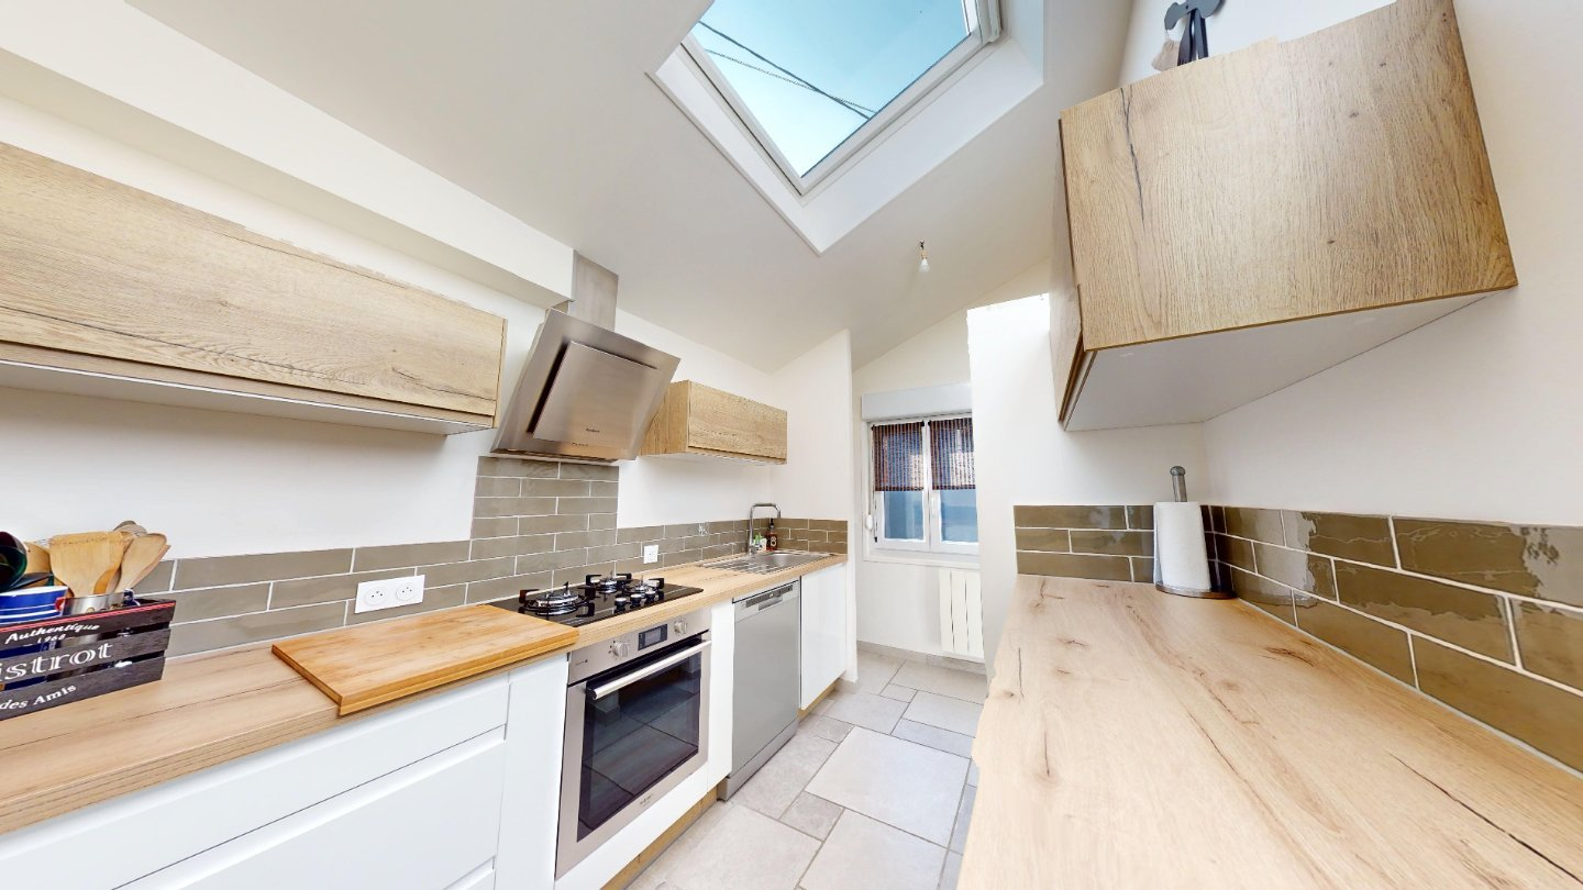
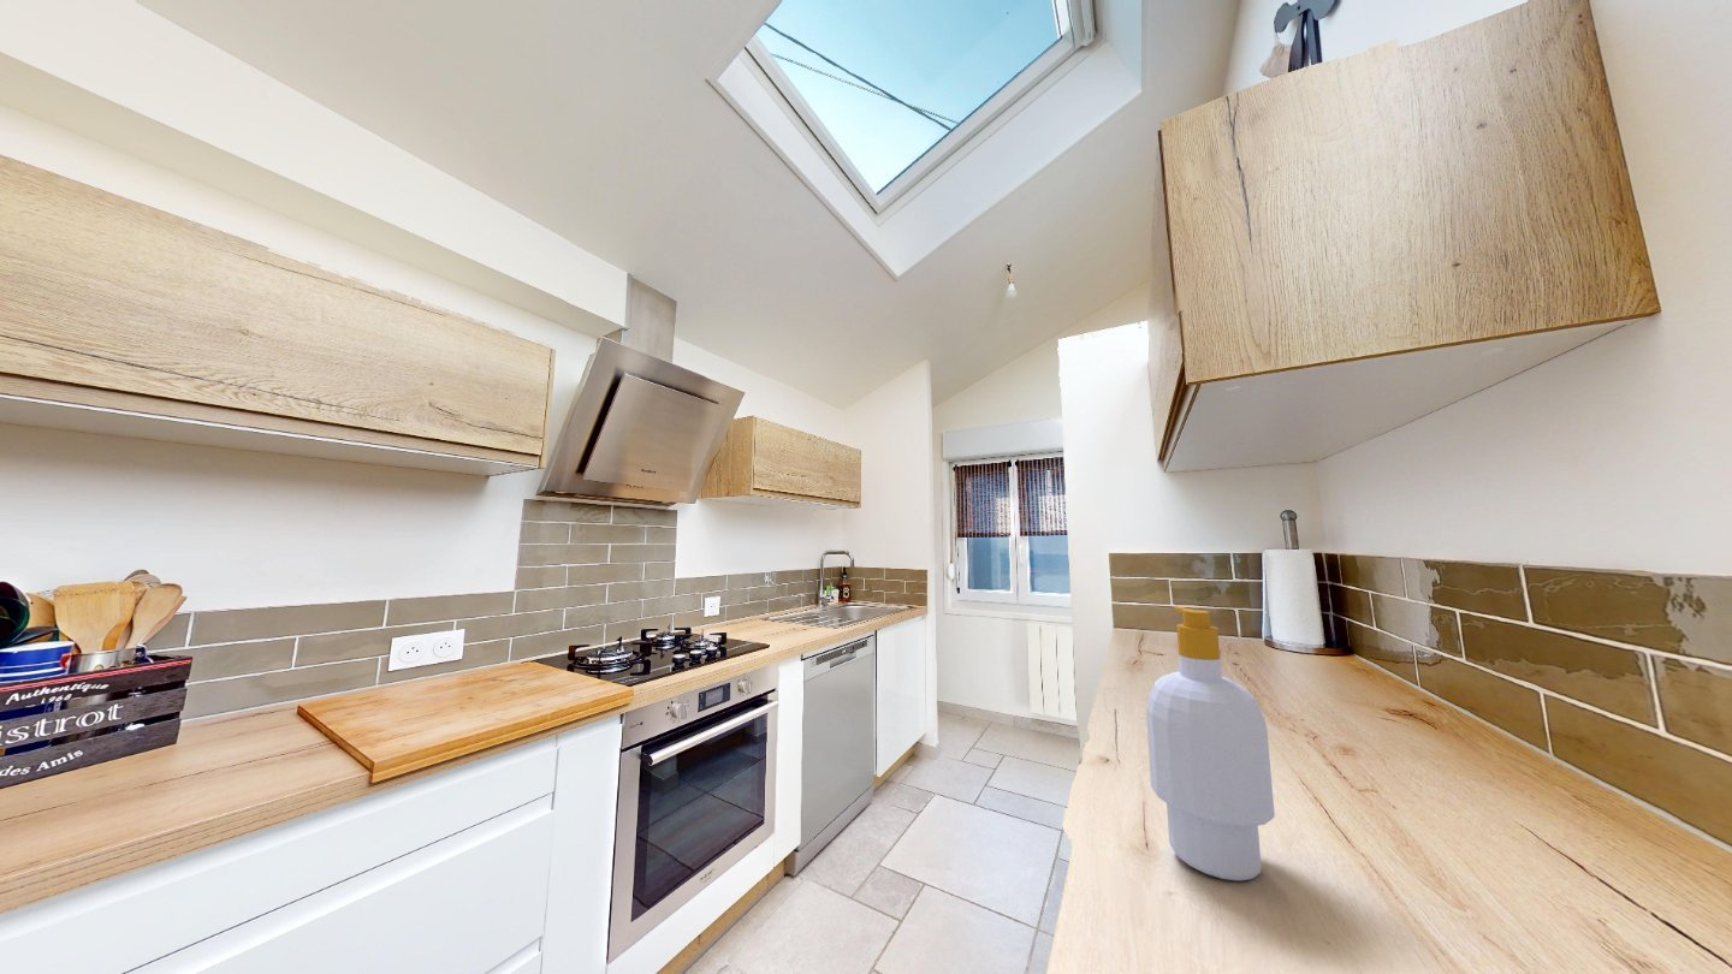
+ soap bottle (1204, 731)
